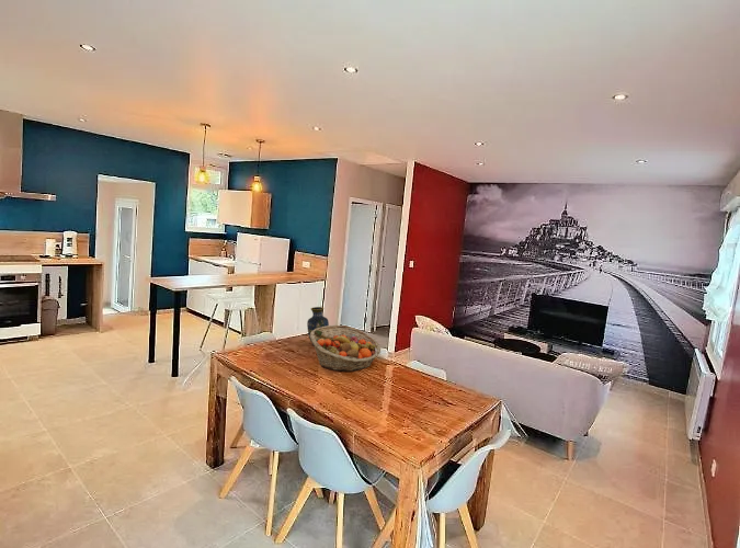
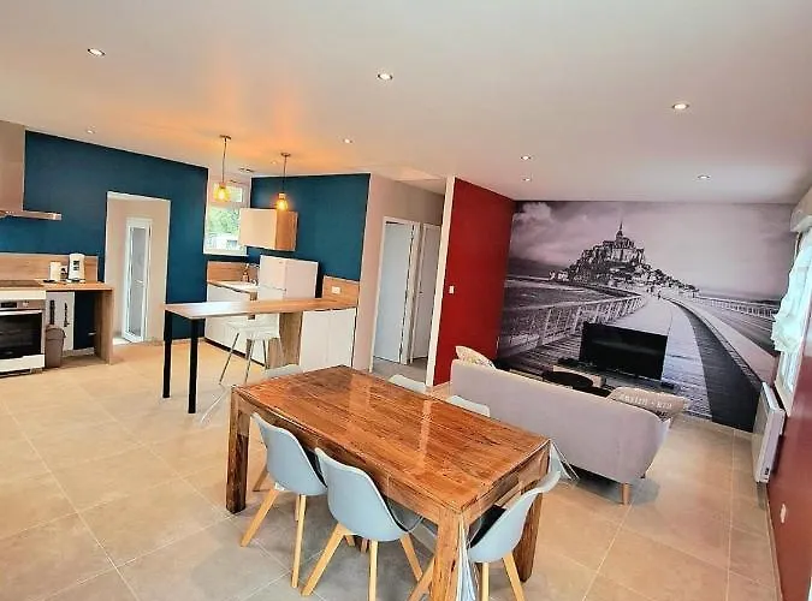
- fruit basket (344, 347)
- vase (318, 326)
